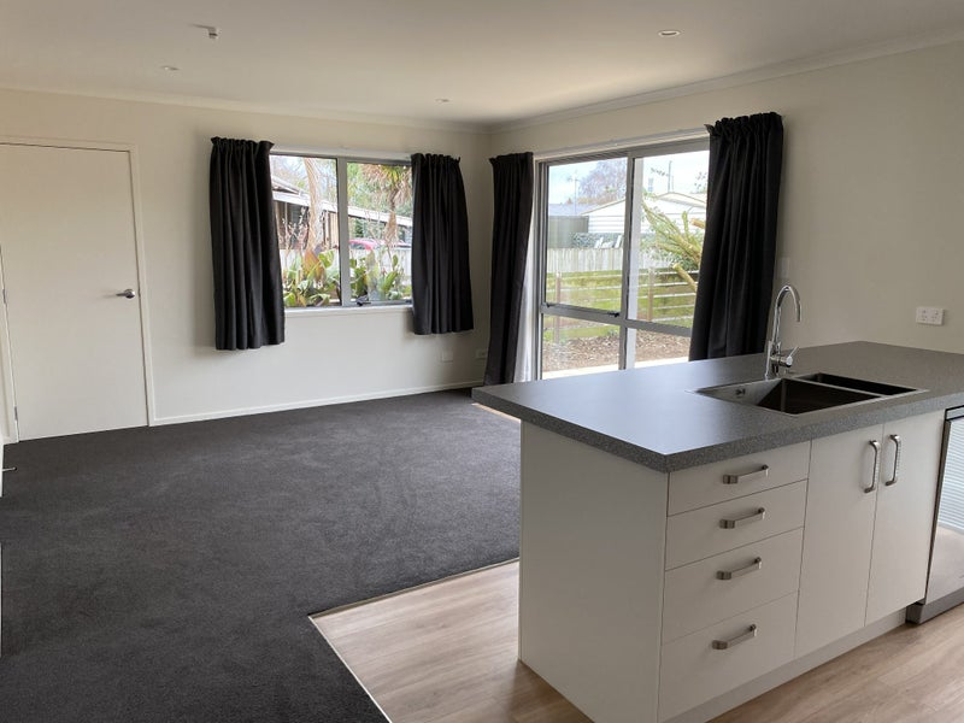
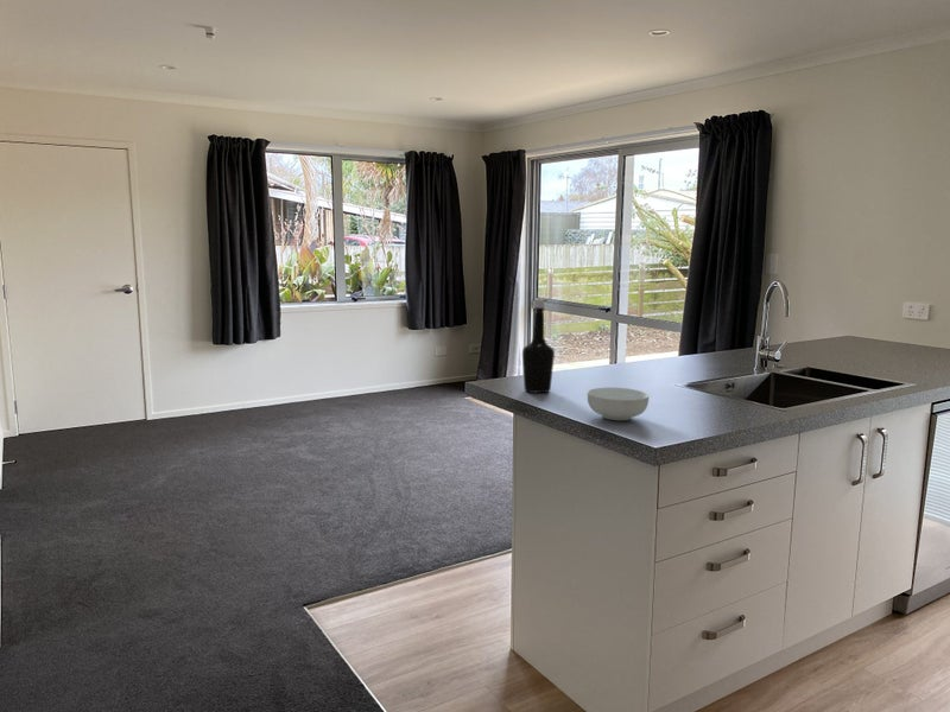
+ bottle (538, 345)
+ cereal bowl (616, 405)
